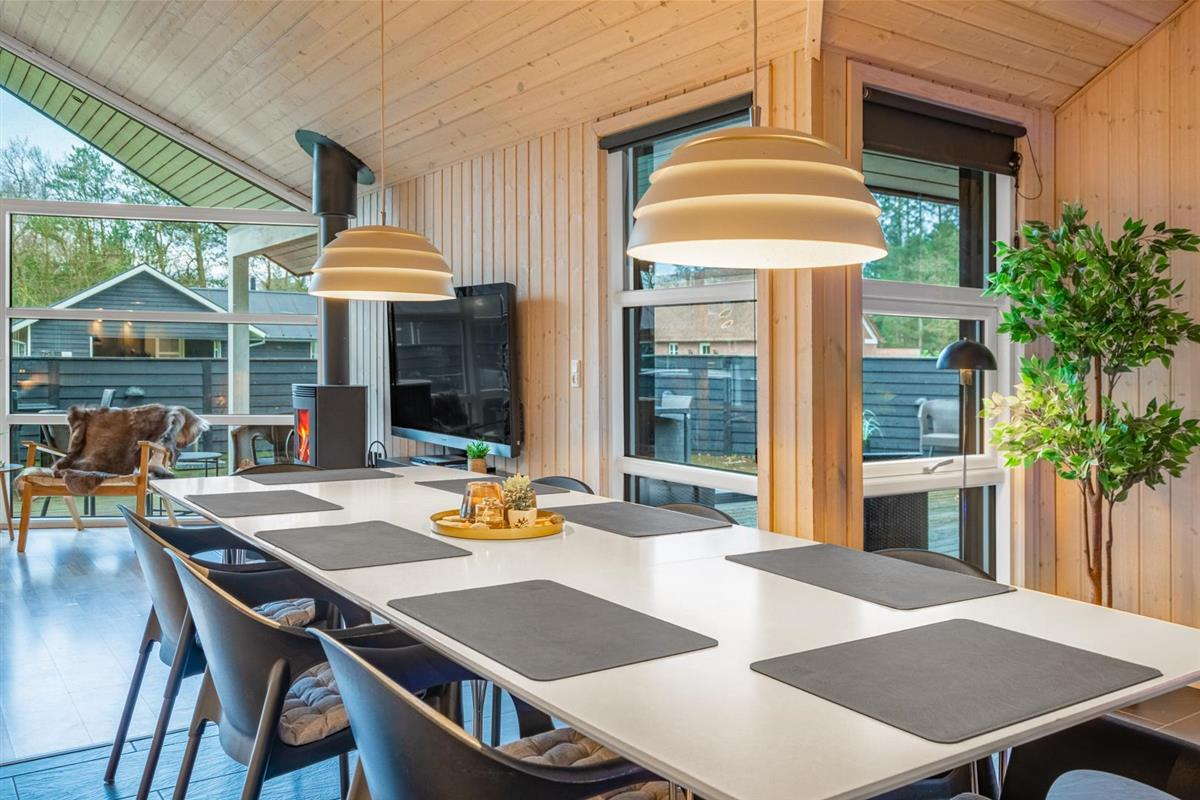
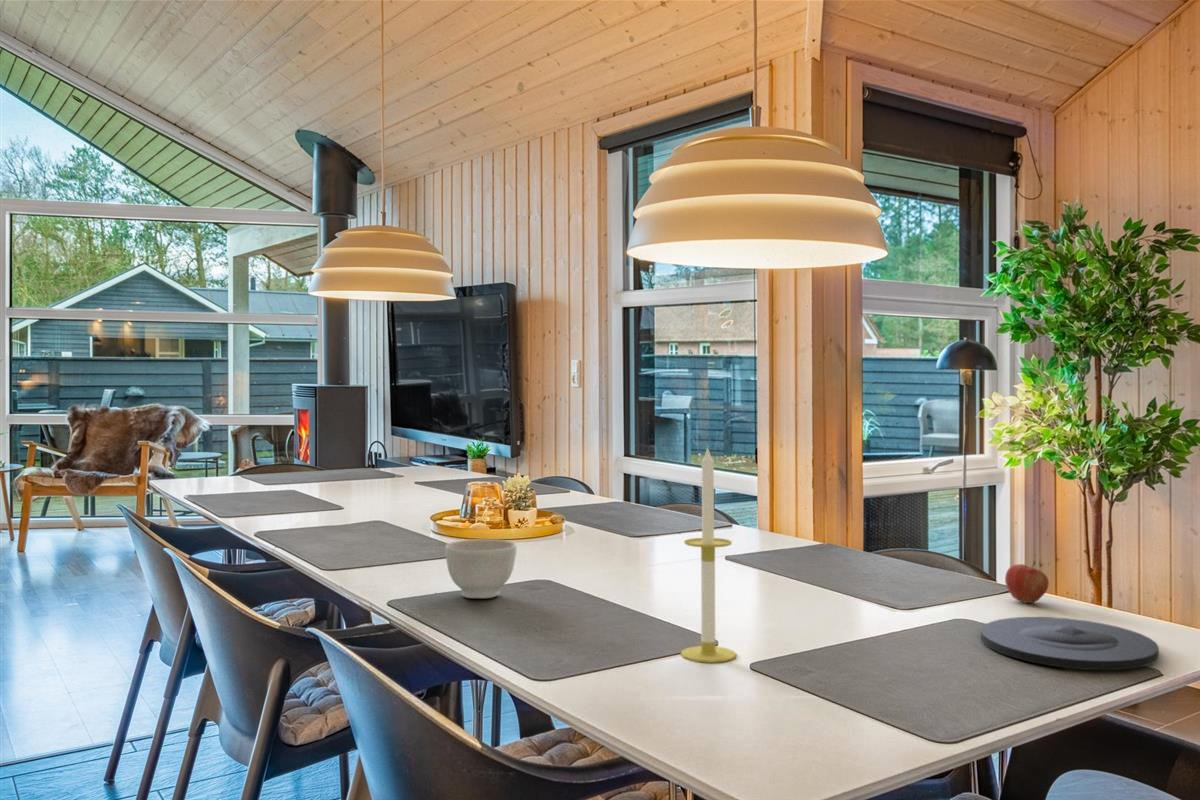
+ bowl (481, 569)
+ apple (1026, 581)
+ candle (708, 550)
+ plate (1066, 635)
